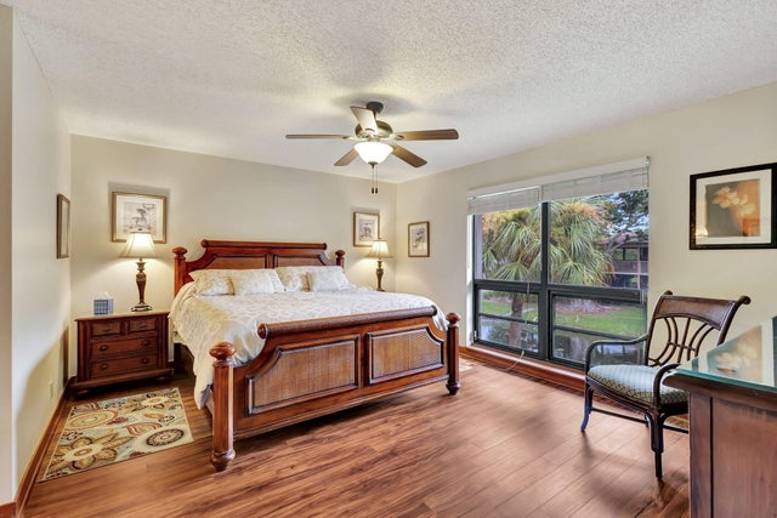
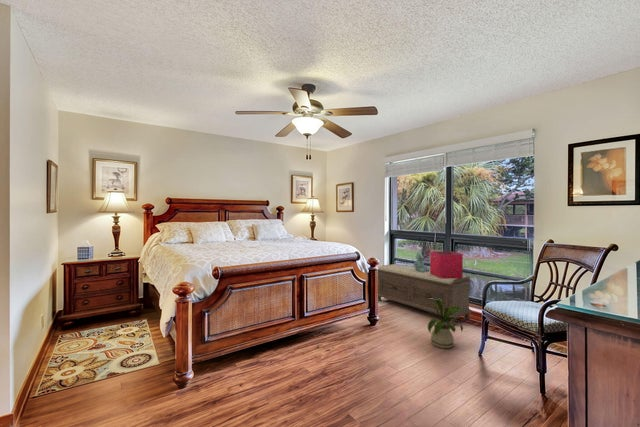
+ bench (419, 289)
+ house plant (447, 320)
+ storage bin (445, 264)
+ stuffed bear (421, 261)
